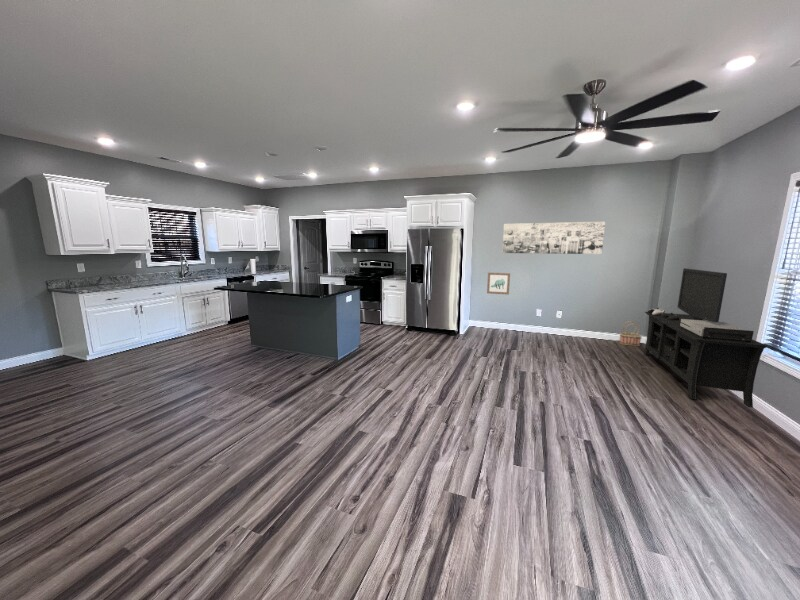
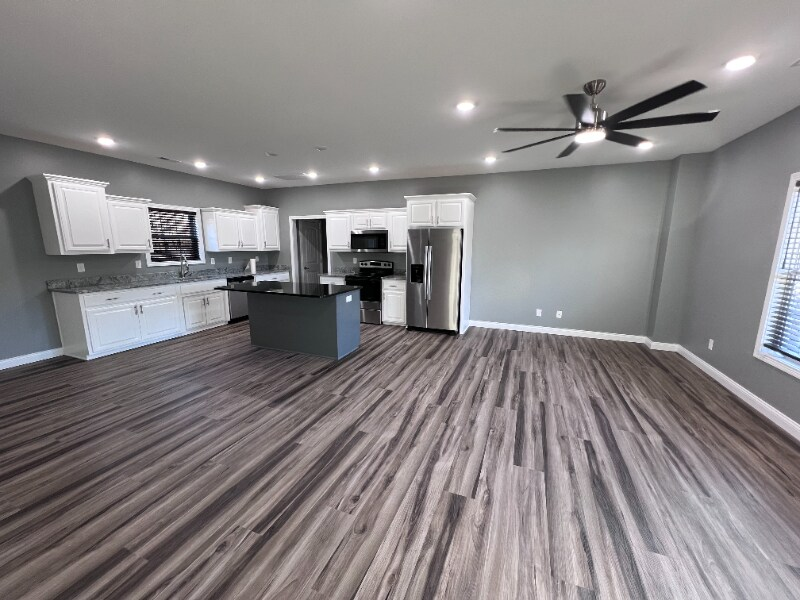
- basket (630, 333)
- wall art (550, 238)
- media console (692, 324)
- wall art (498, 283)
